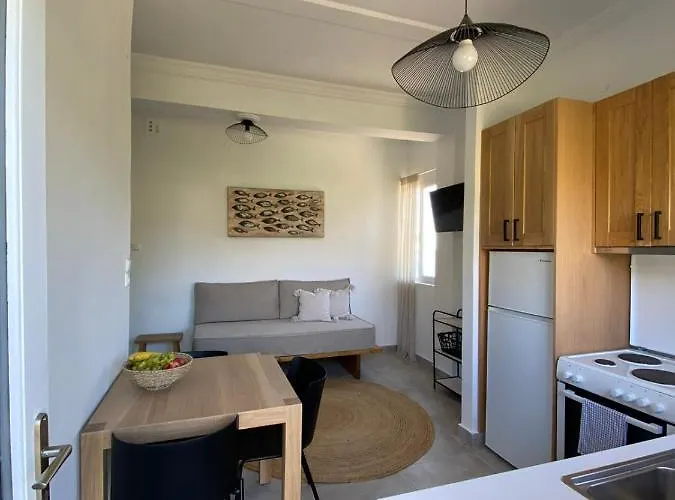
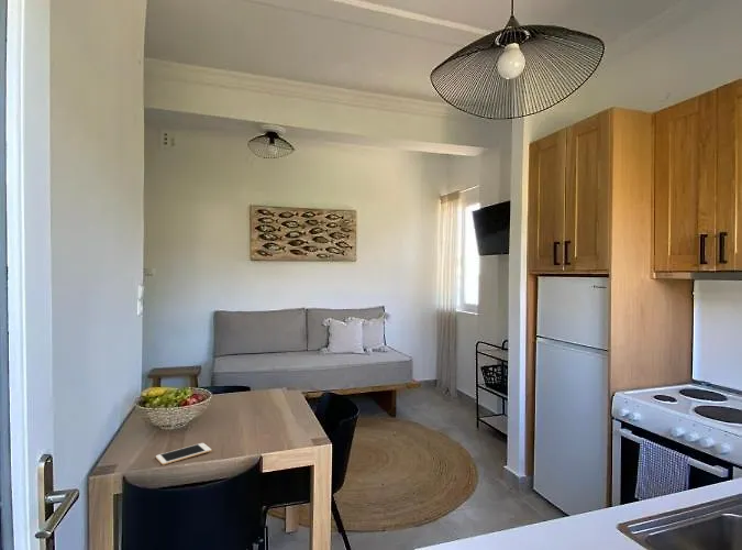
+ cell phone (184, 453)
